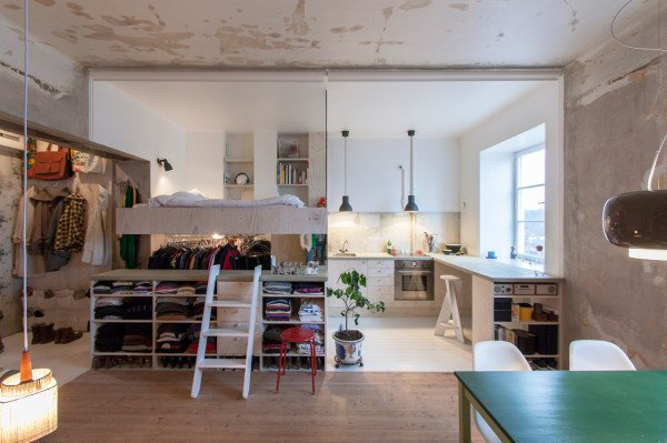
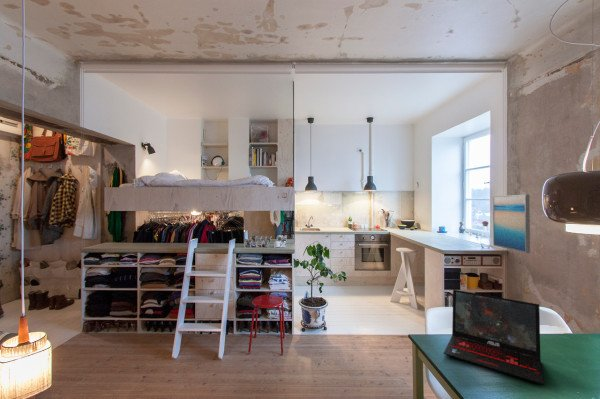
+ laptop (491, 330)
+ wall art (509, 222)
